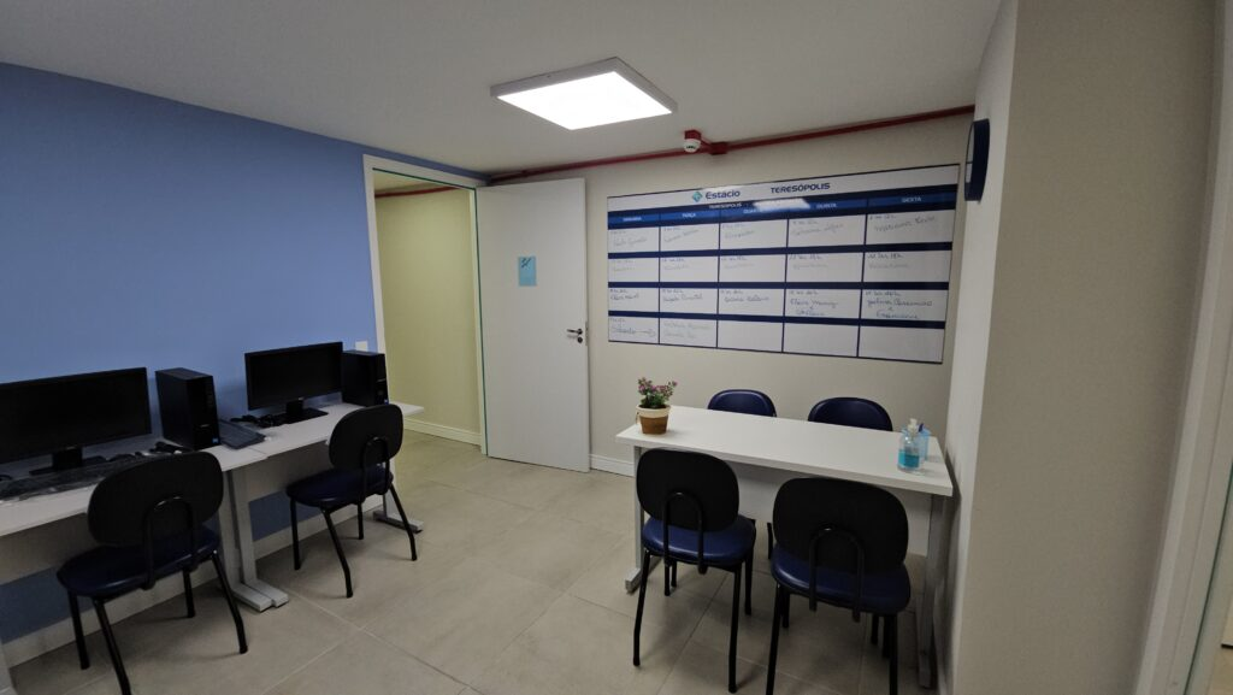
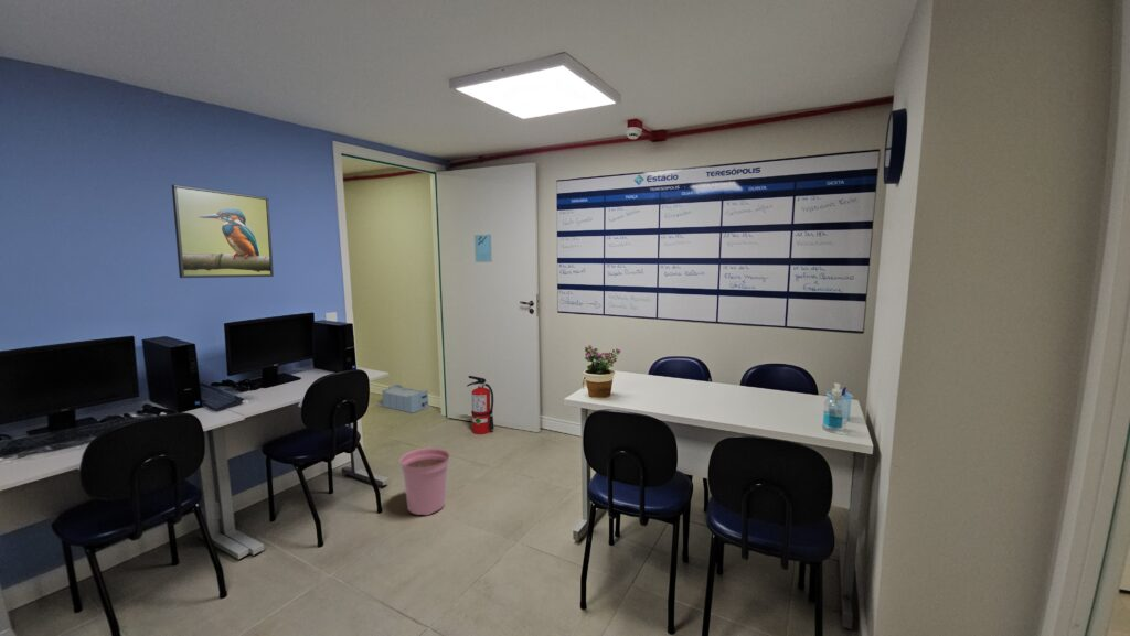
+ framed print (226, 235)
+ plant pot (425, 482)
+ fire extinguisher (479, 405)
+ storage bin (402, 397)
